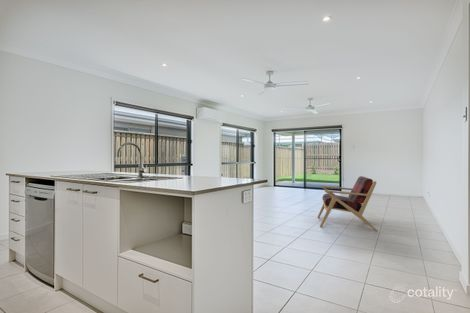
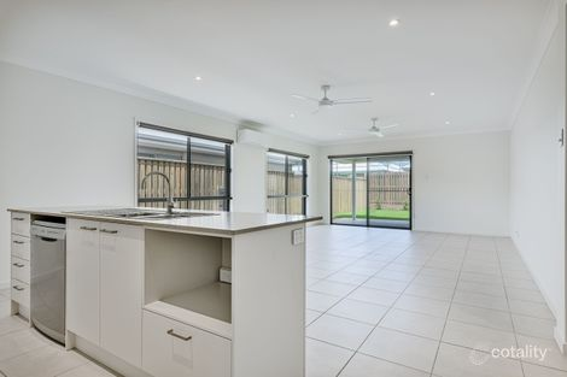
- armchair (344, 200)
